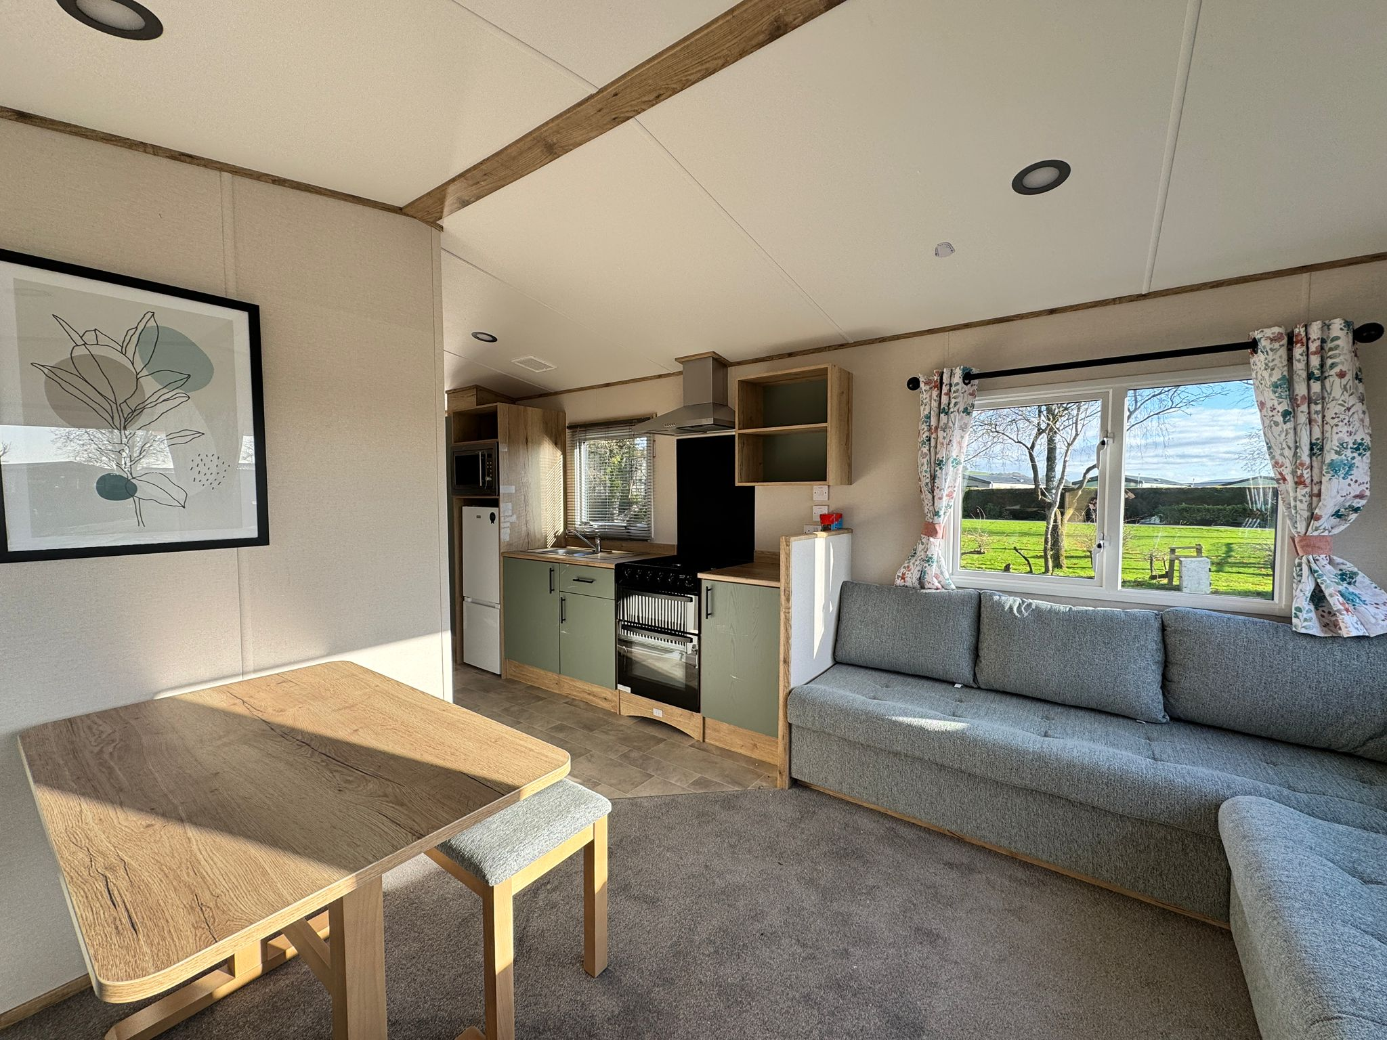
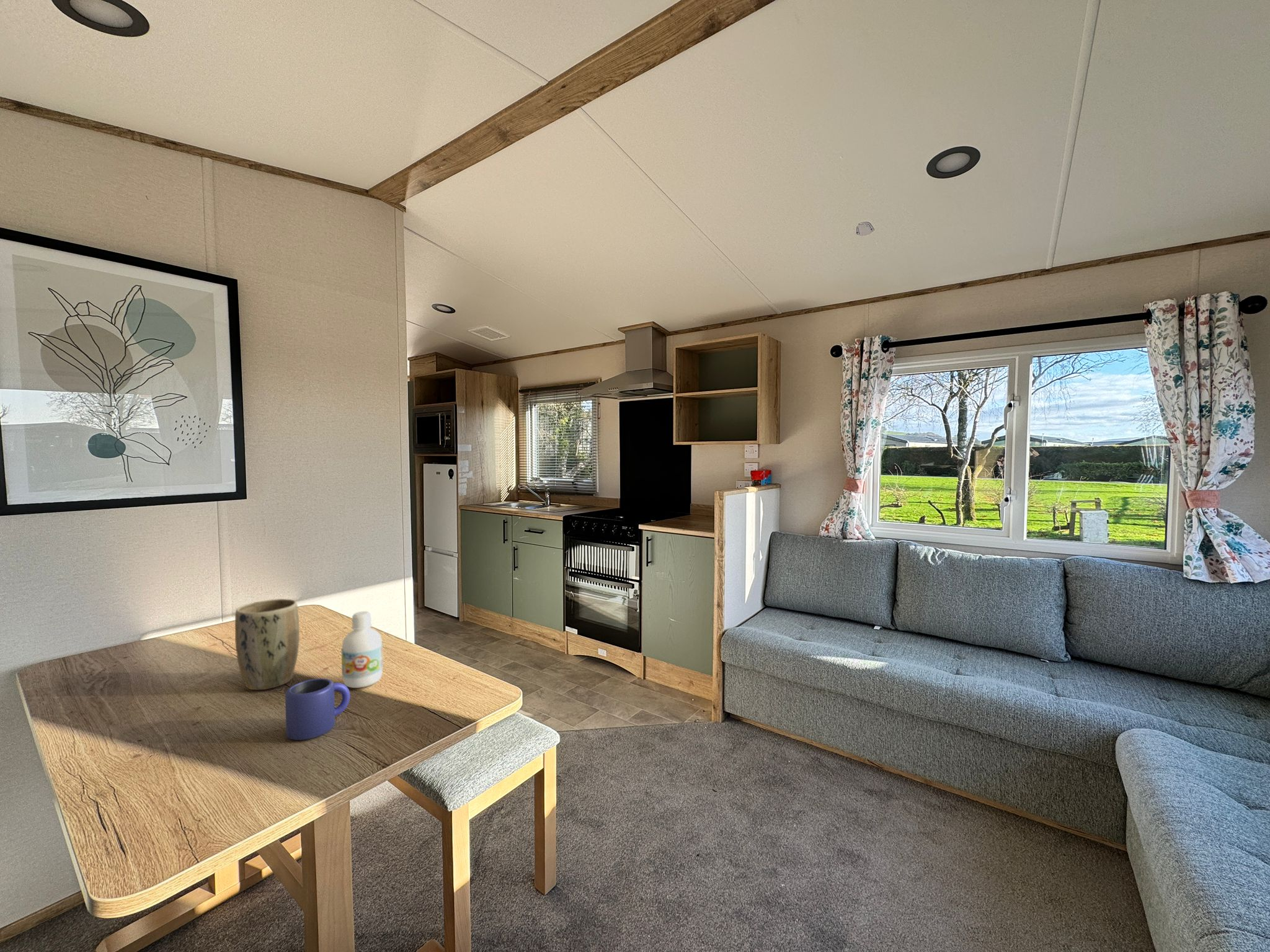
+ plant pot (268, 644)
+ bottle (362, 648)
+ mug (319, 705)
